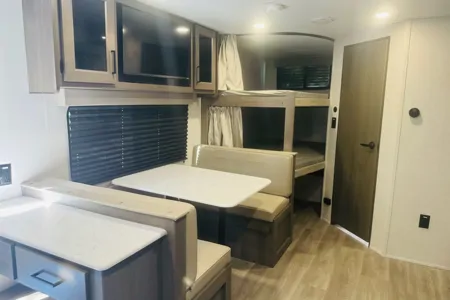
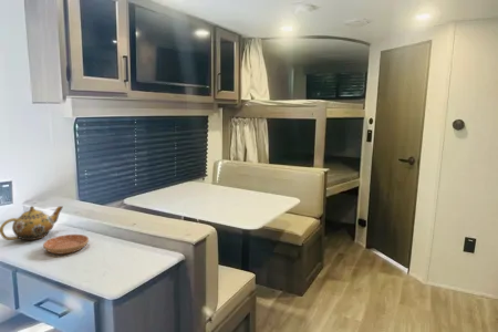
+ saucer (66, 243)
+ teapot (33, 221)
